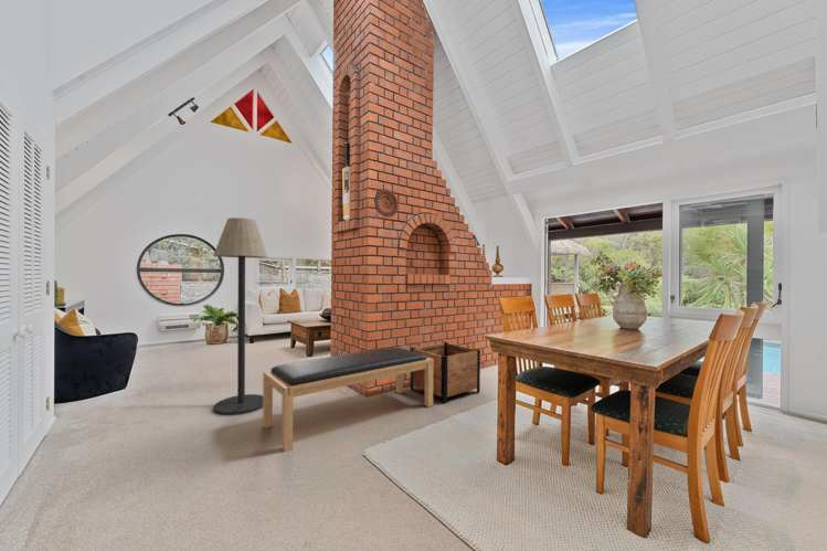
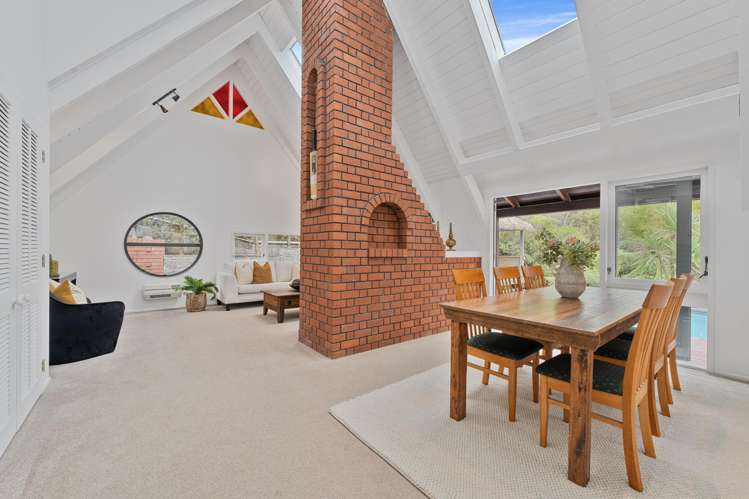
- bench (354, 383)
- planter (445, 369)
- floor lamp (241, 312)
- decorative plate (386, 203)
